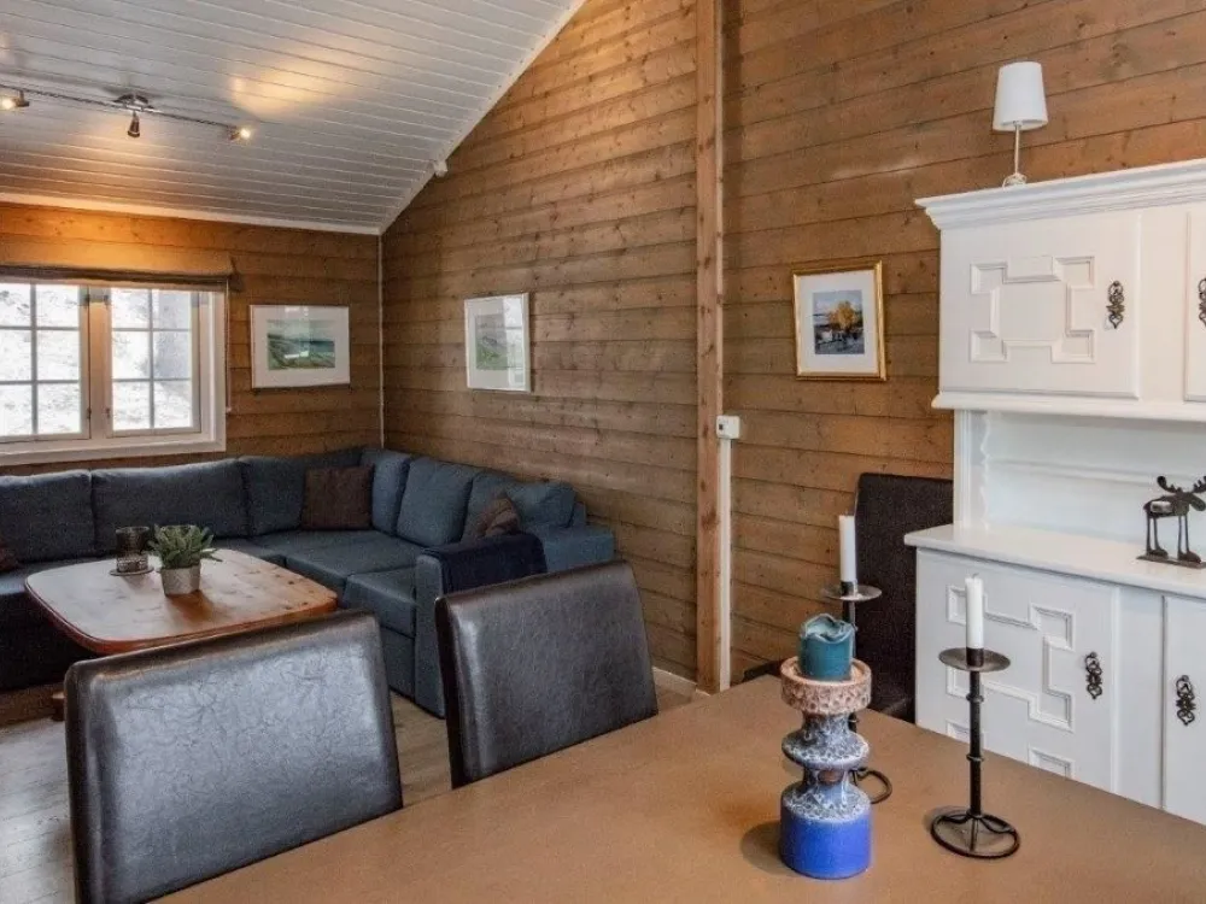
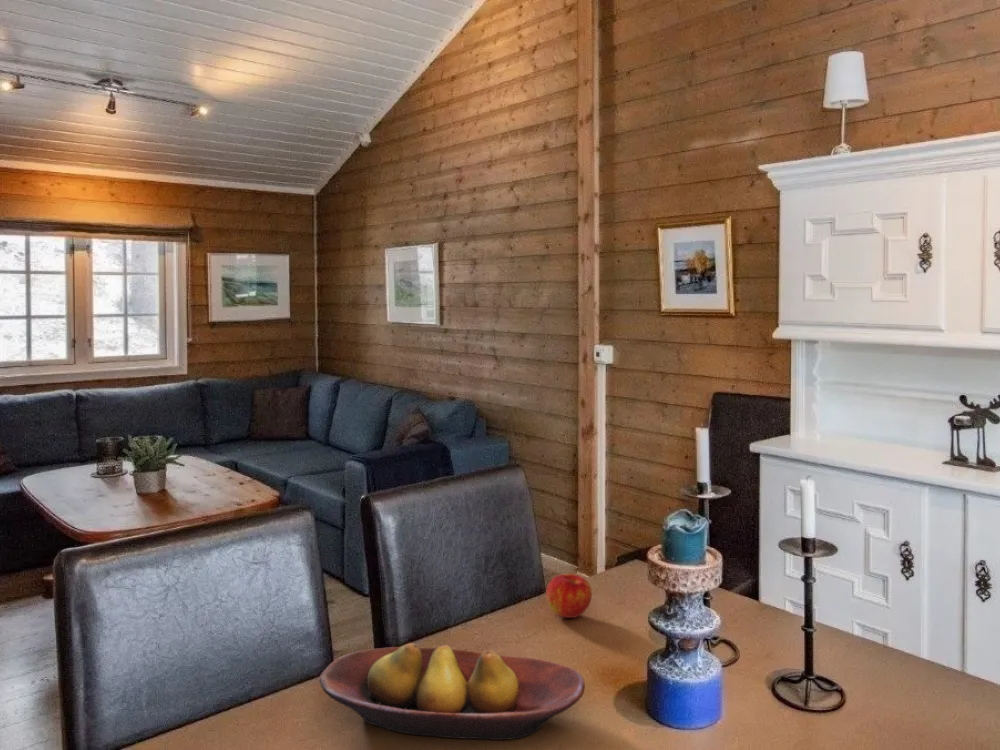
+ apple (569, 596)
+ fruit bowl (451, 681)
